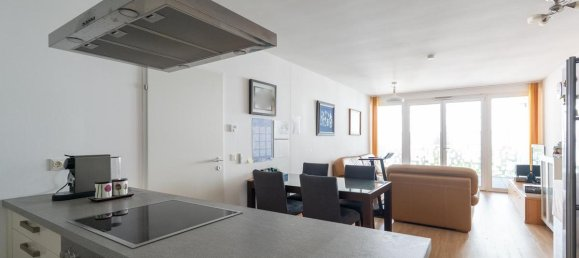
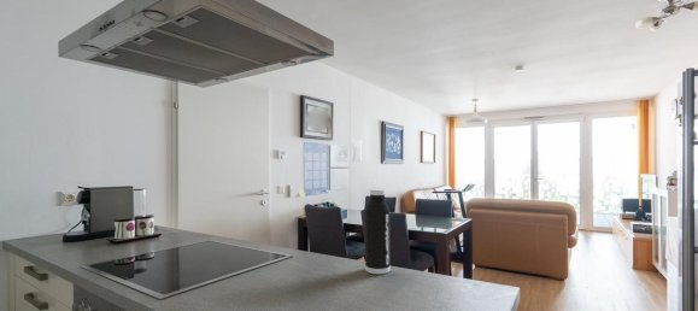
+ water bottle (377, 229)
